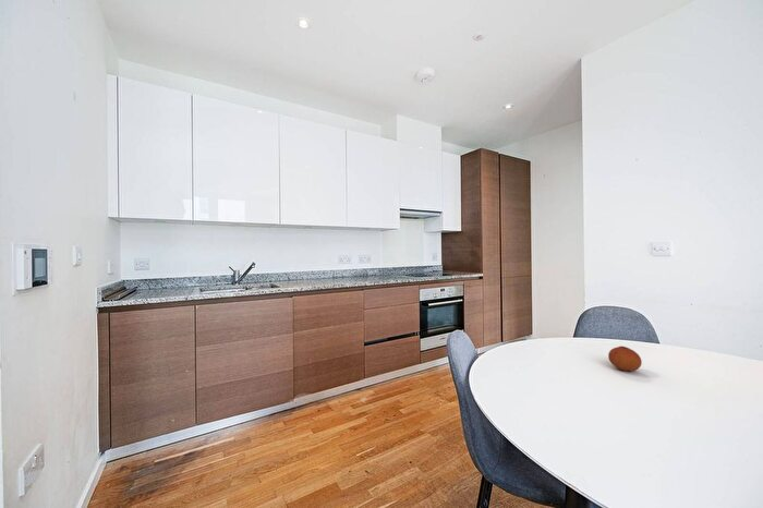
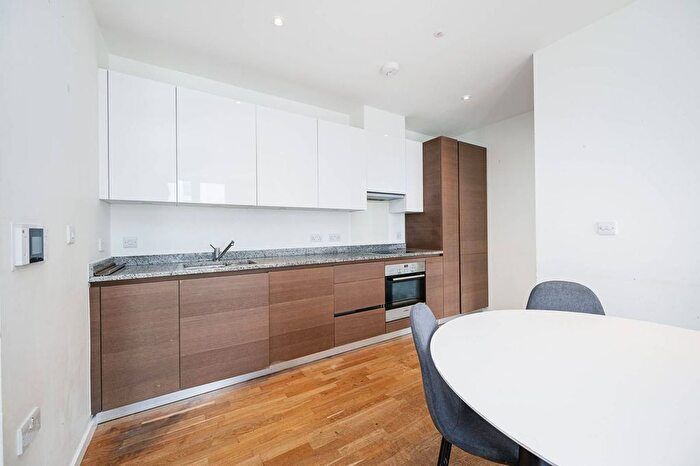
- fruit (625, 358)
